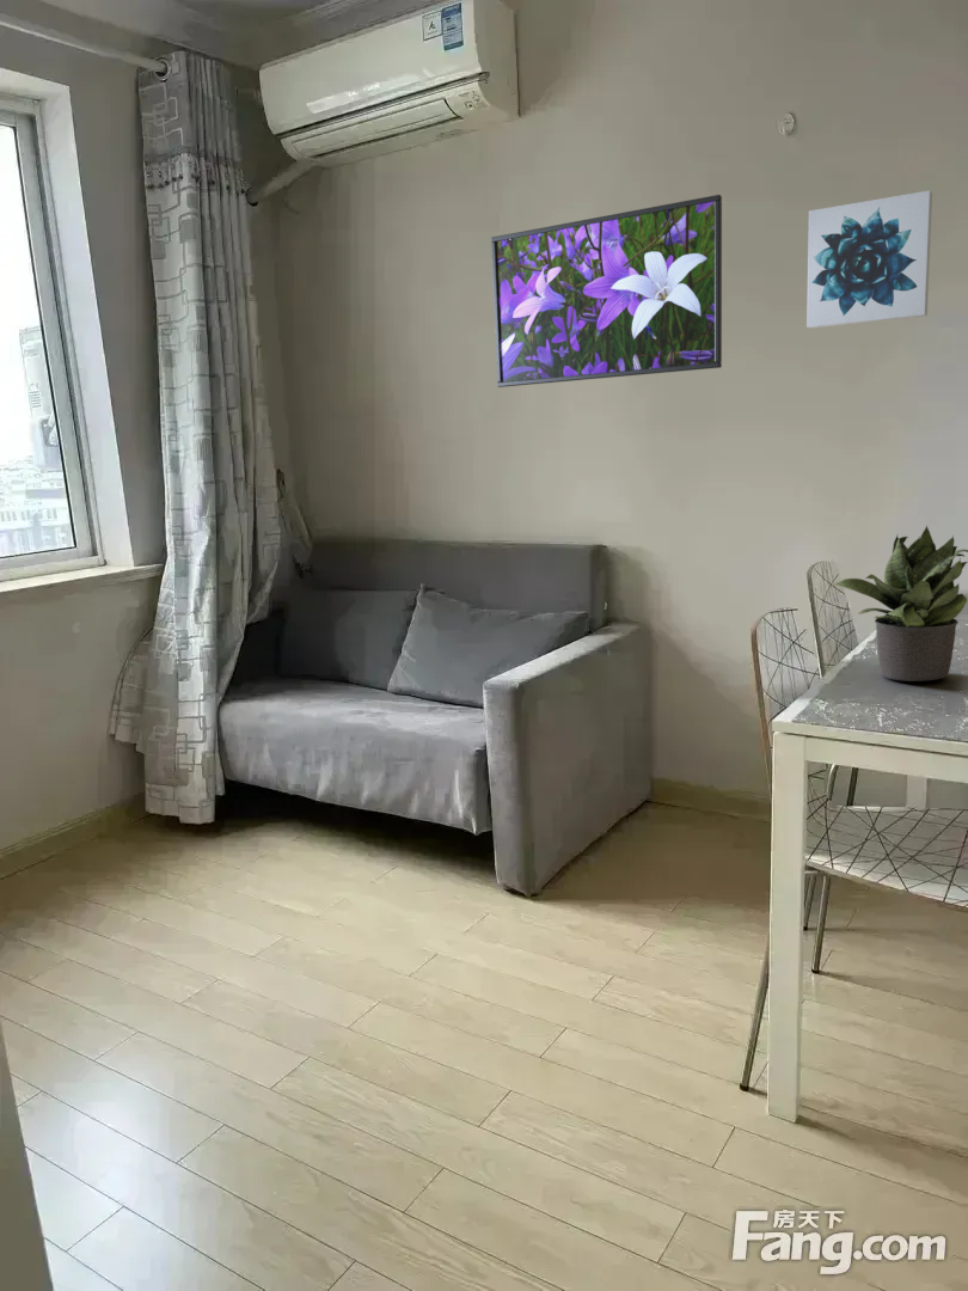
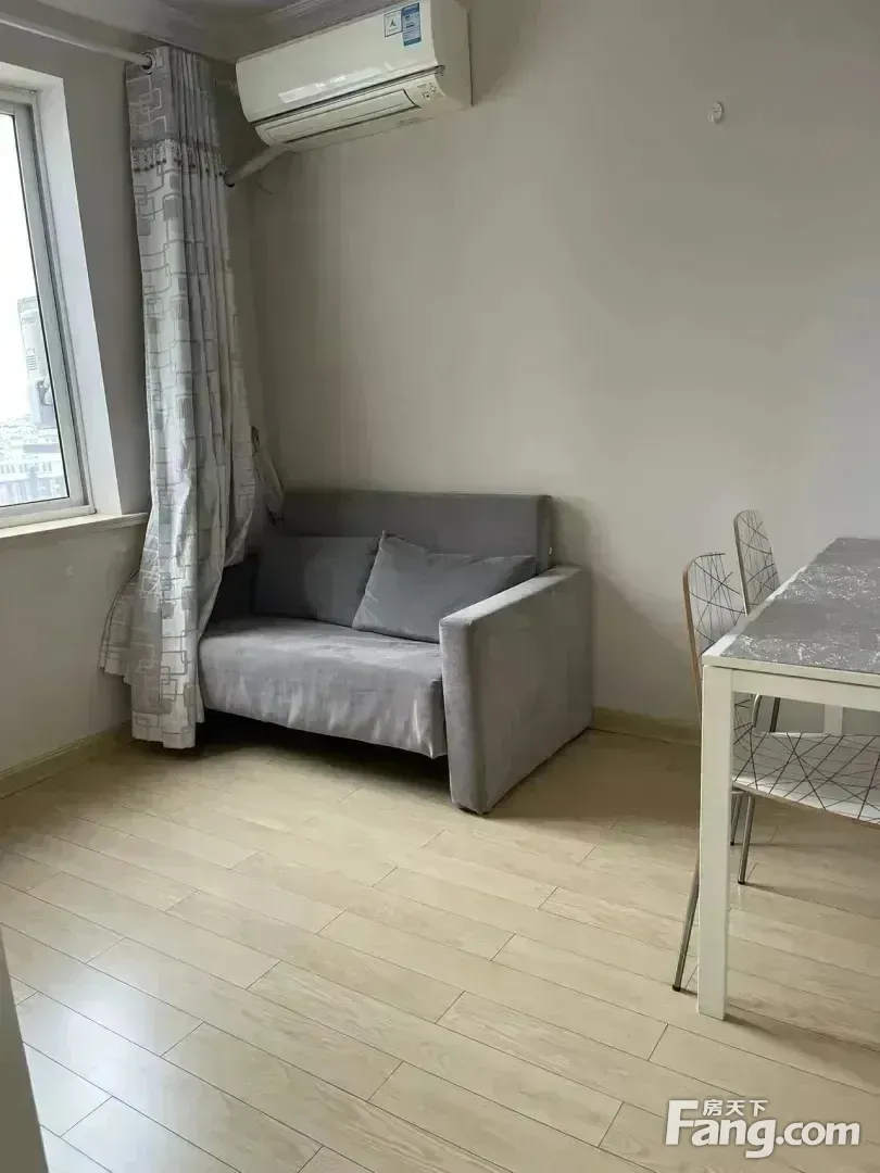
- wall art (866, 262)
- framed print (600, 299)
- potted plant (905, 602)
